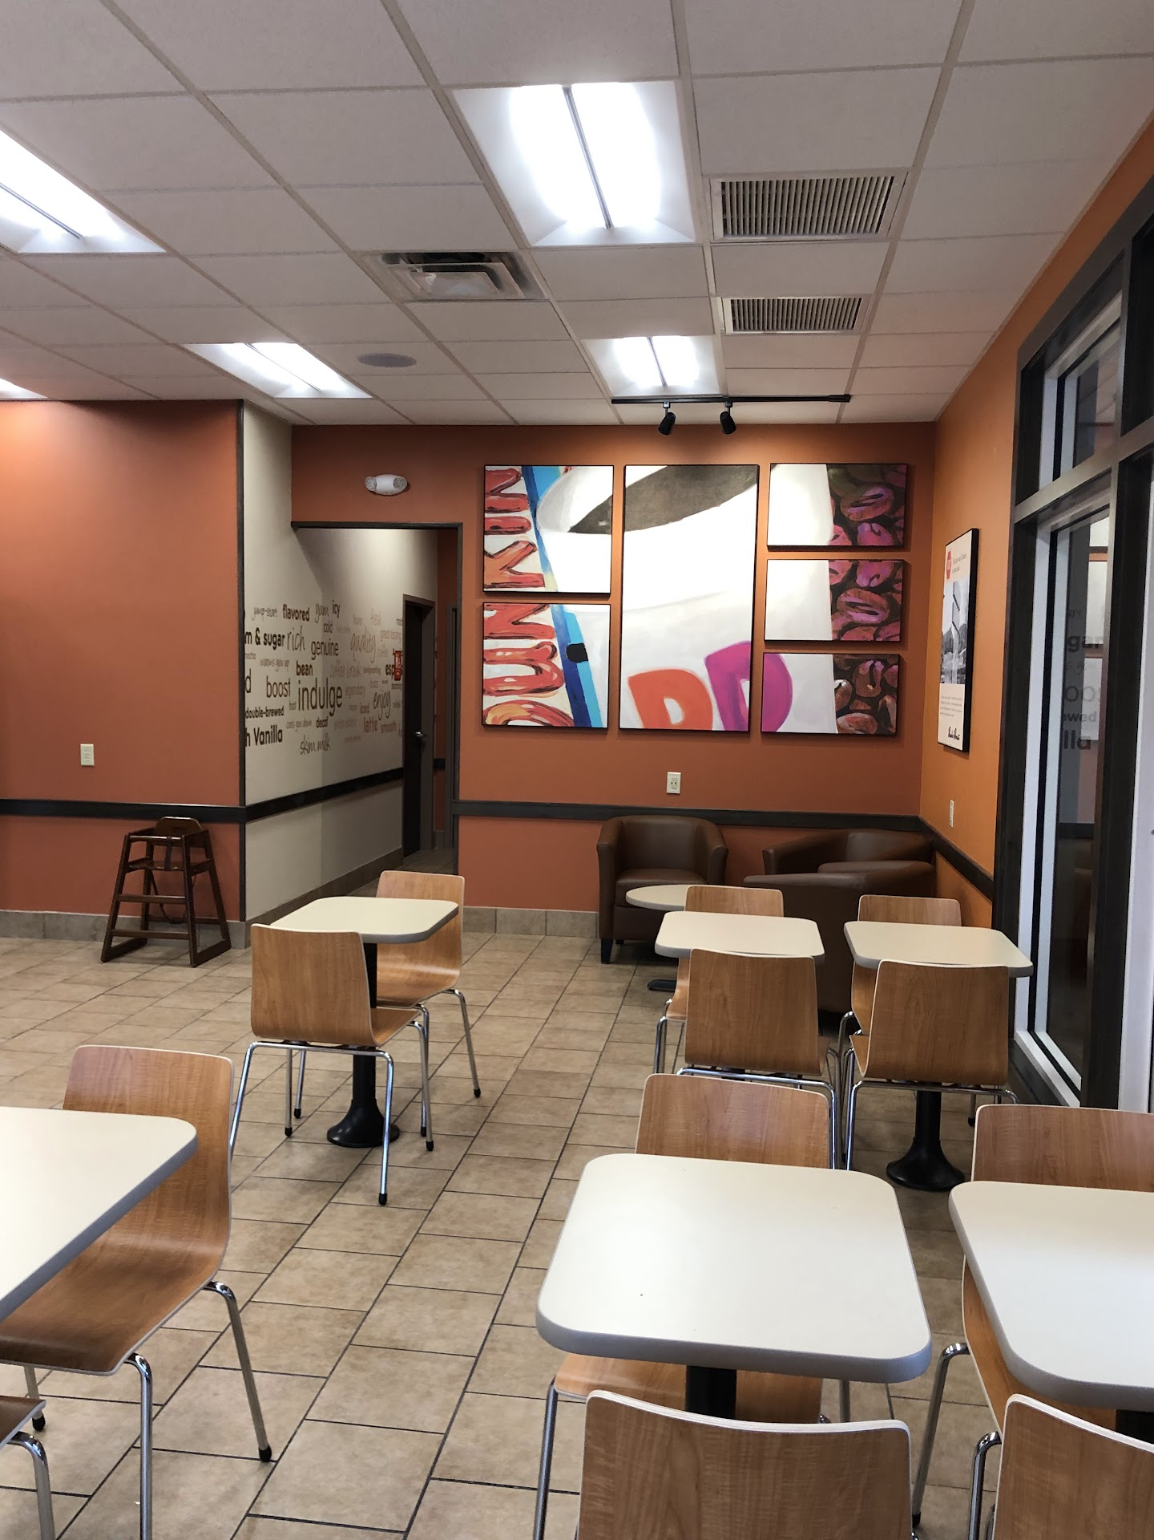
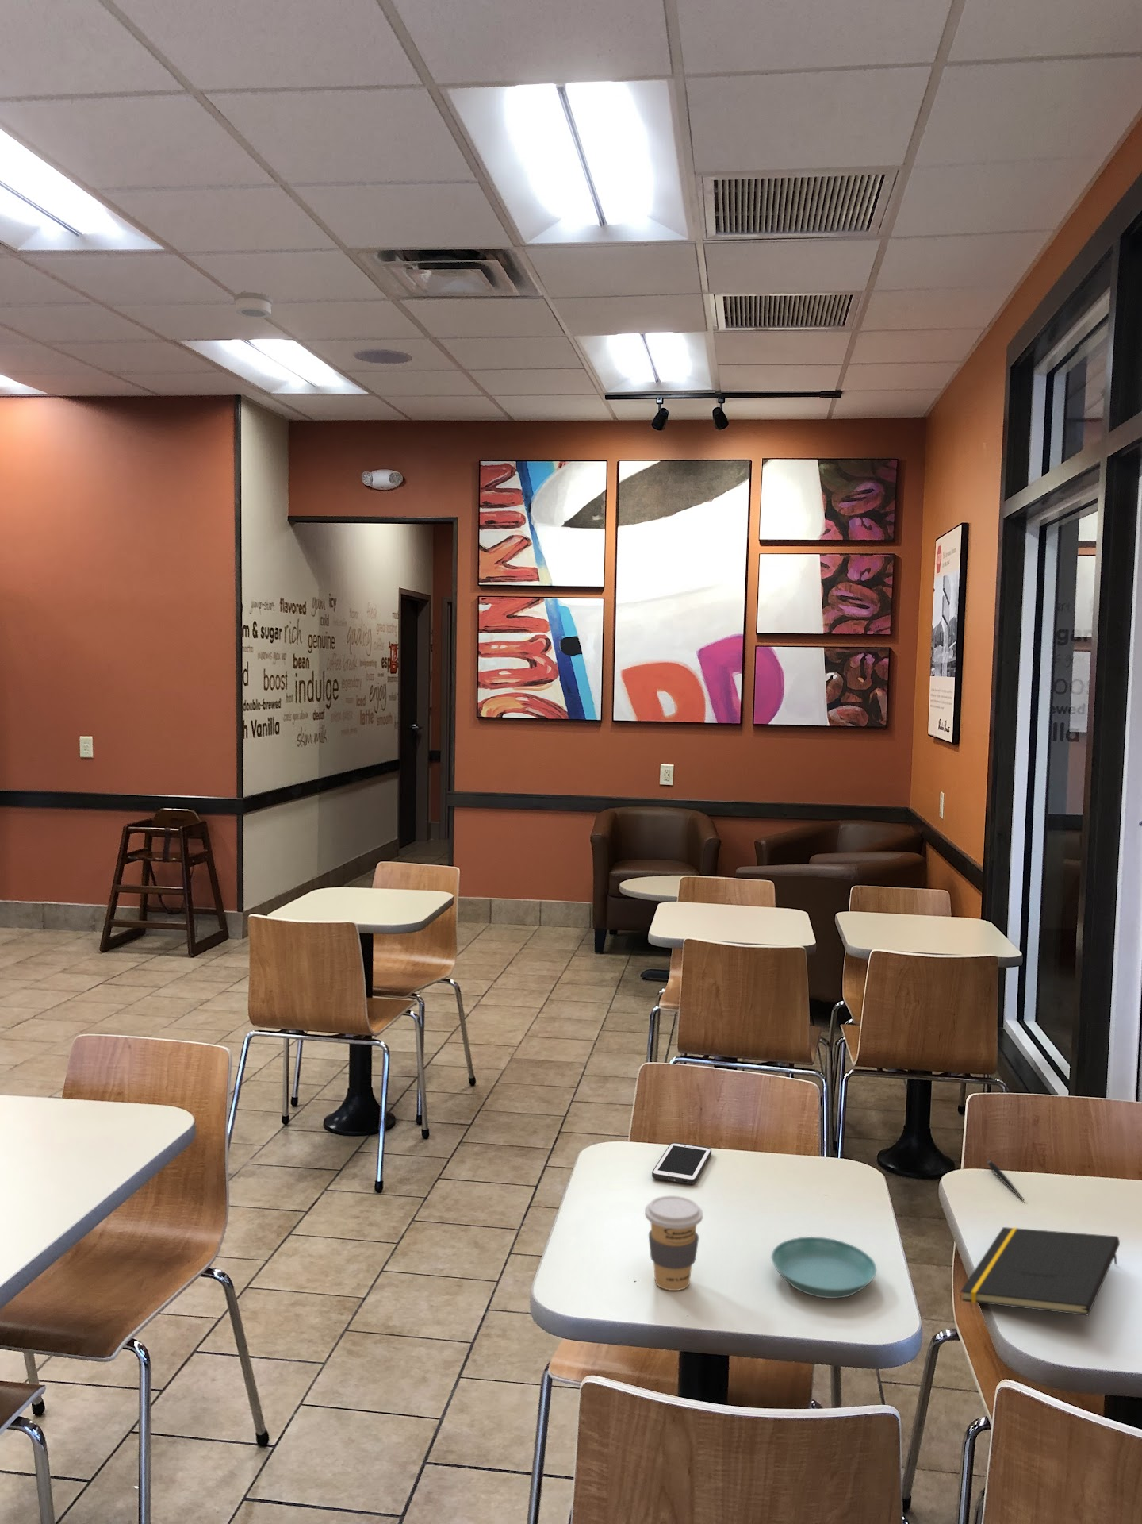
+ smoke detector (253, 302)
+ coffee cup (673, 1244)
+ cell phone (683, 1163)
+ notepad (1042, 1267)
+ pen (1004, 1178)
+ saucer (823, 1270)
